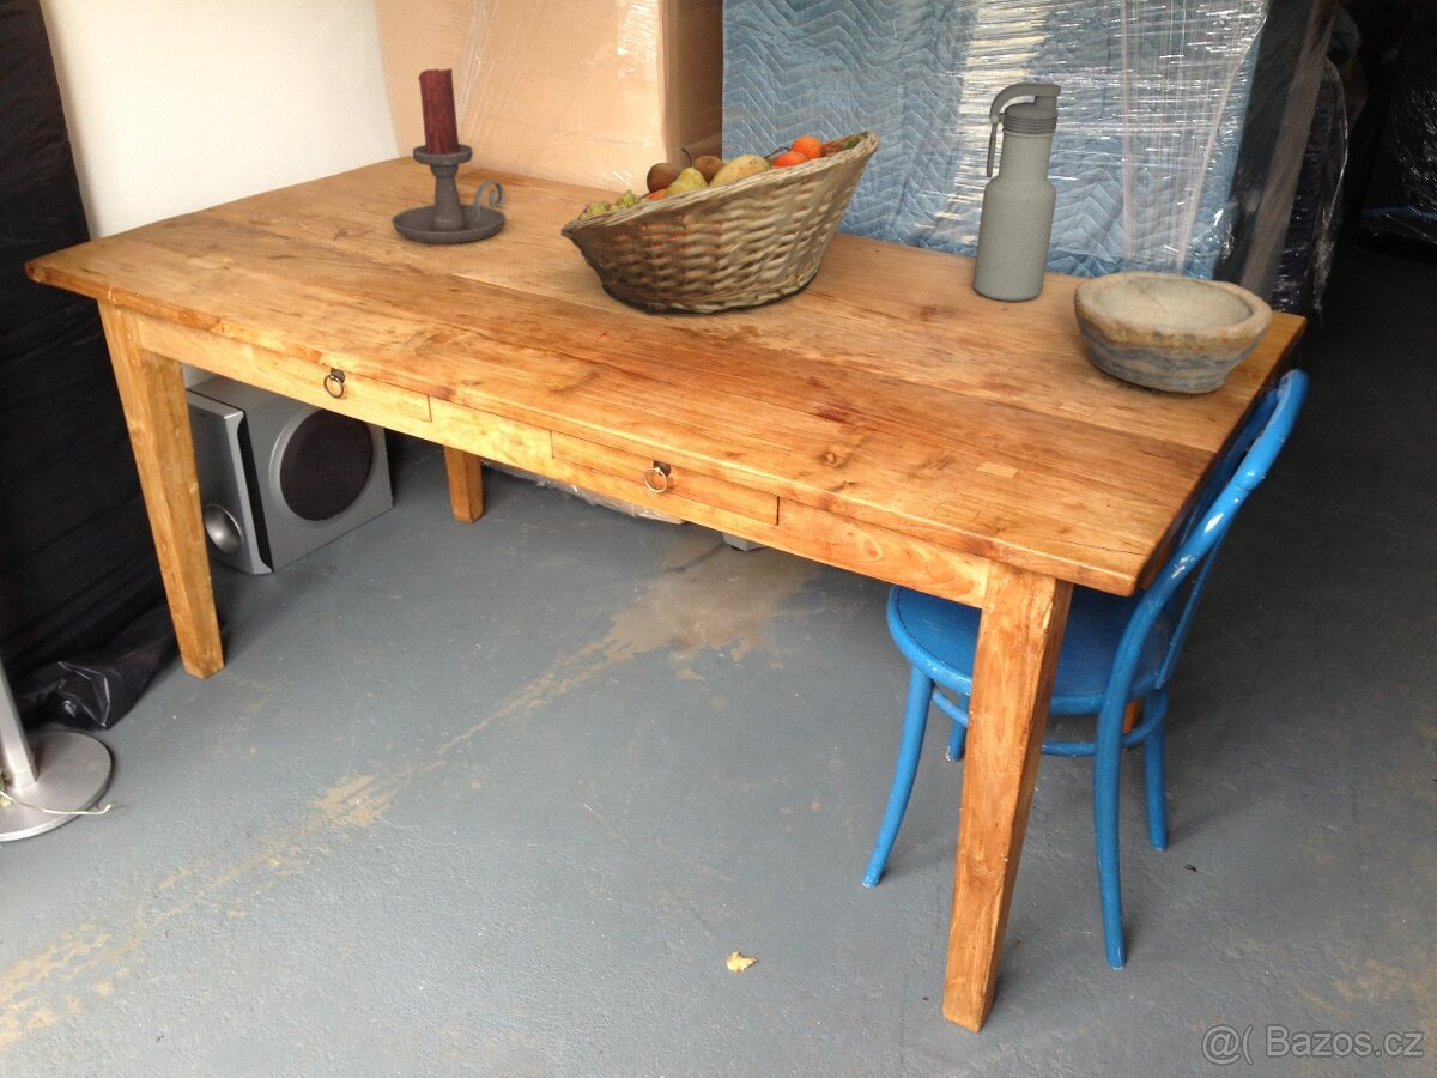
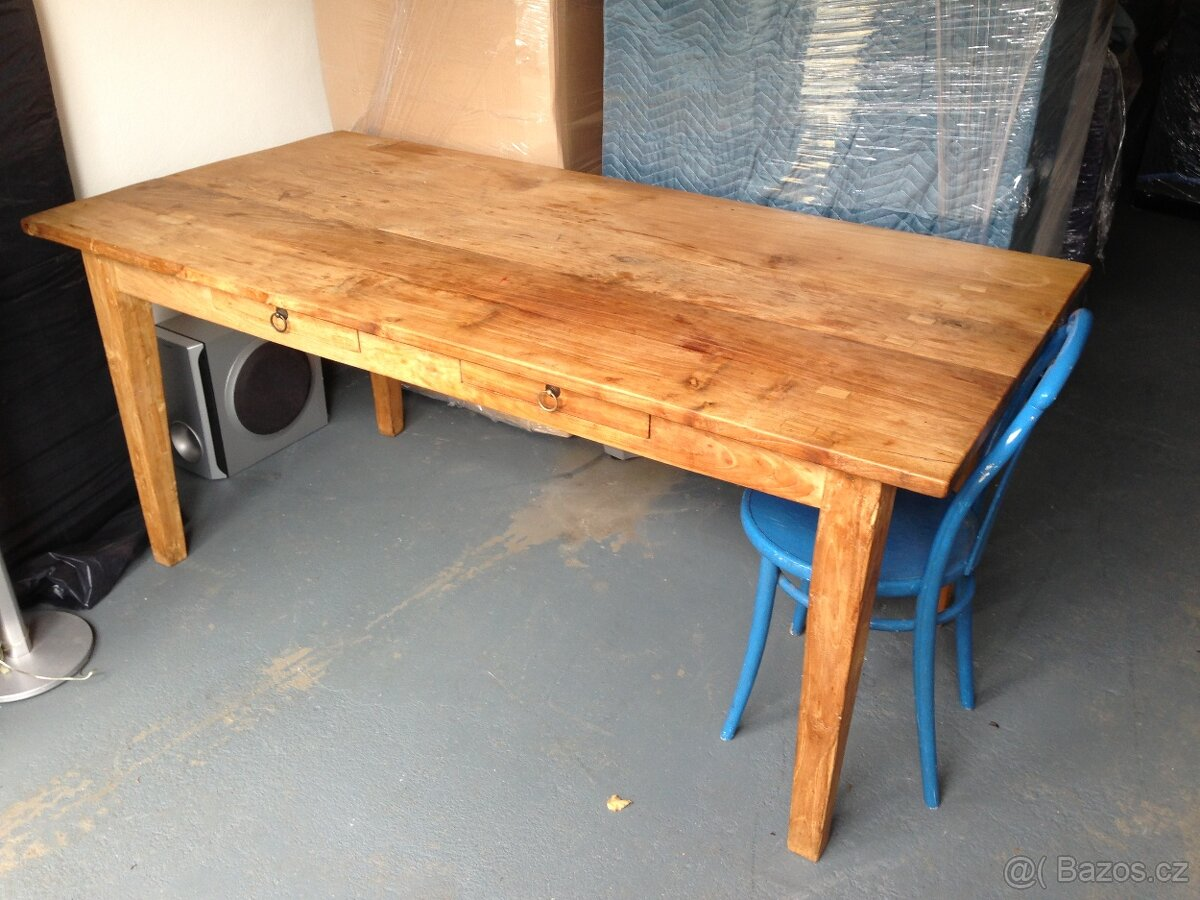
- candle holder (453, 149)
- bowl (1165, 337)
- water bottle (1018, 192)
- fruit basket (724, 210)
